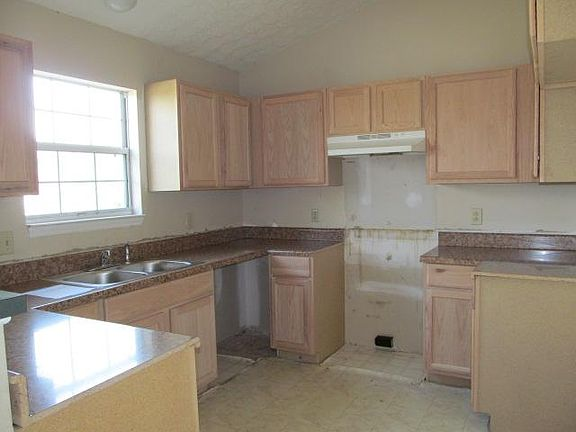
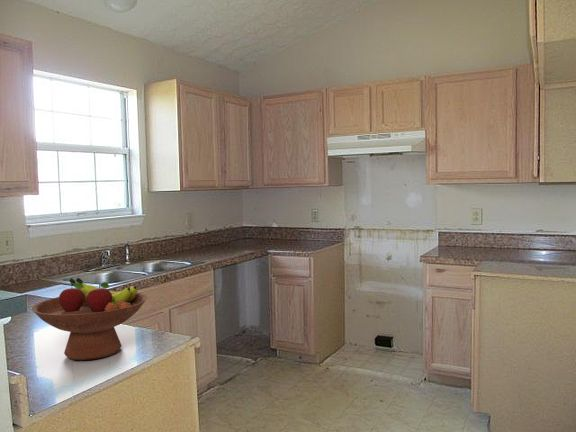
+ fruit bowl (92, 317)
